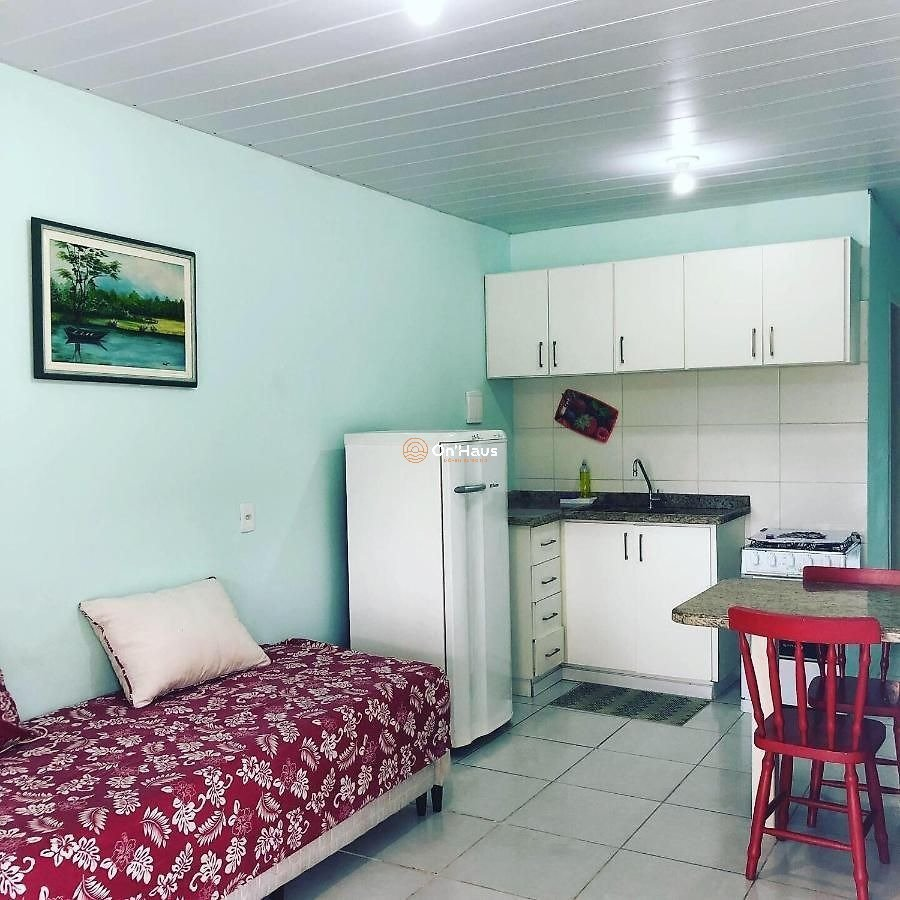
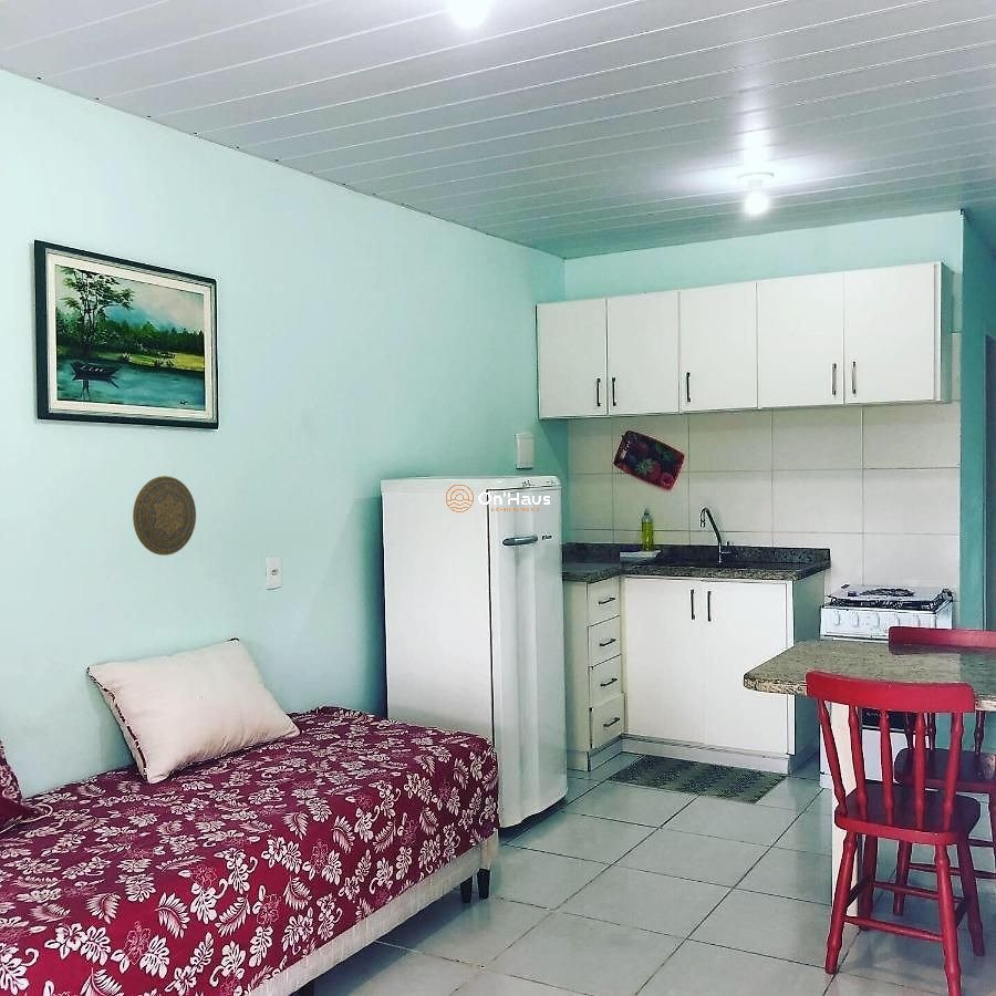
+ decorative plate (167, 515)
